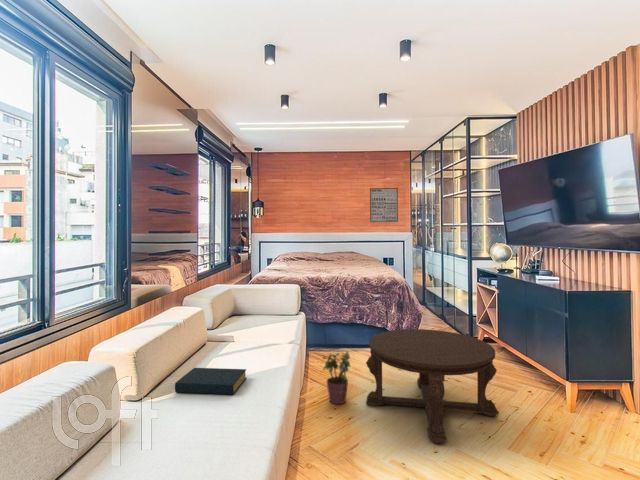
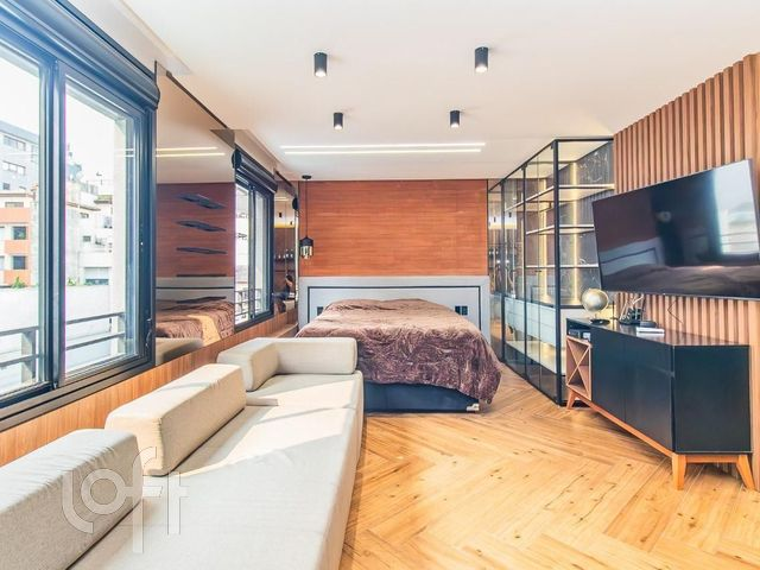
- coffee table (429, 376)
- potted plant (336, 376)
- wall art (383, 205)
- hardback book (212, 380)
